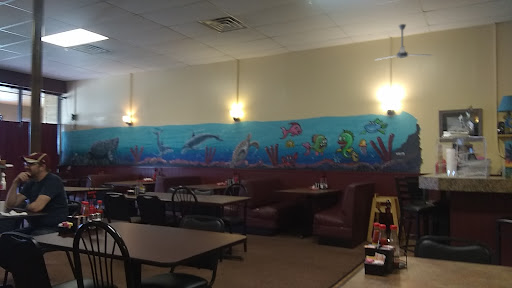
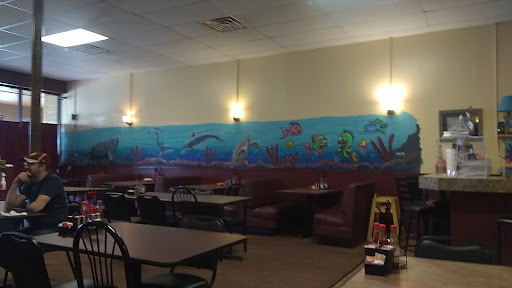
- ceiling fan (402, 39)
